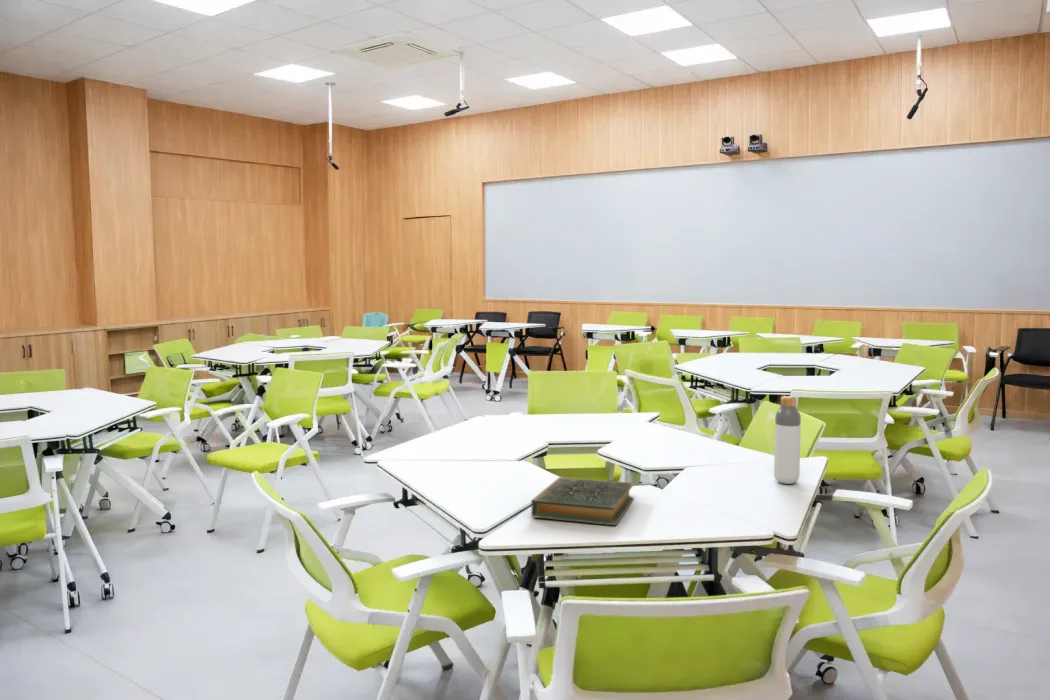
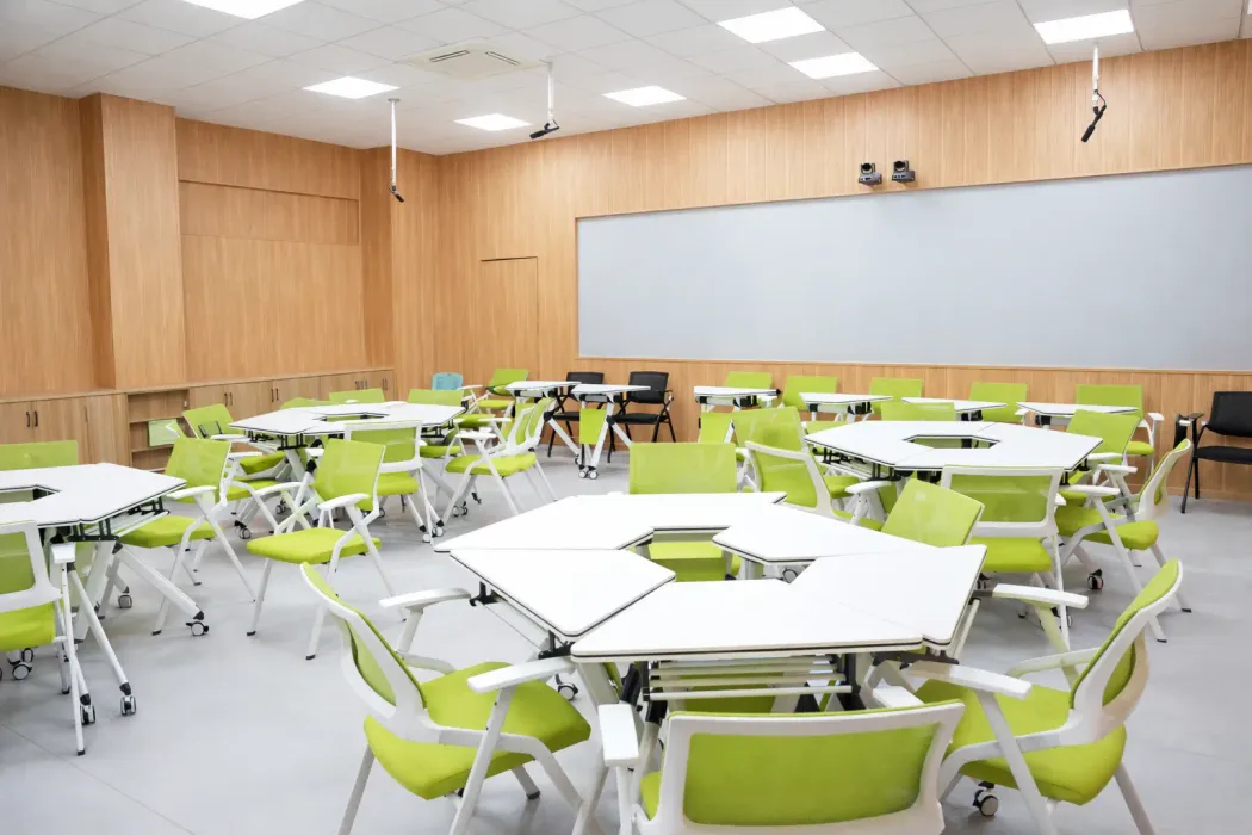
- hardback book (585, 499)
- bottle (787, 439)
